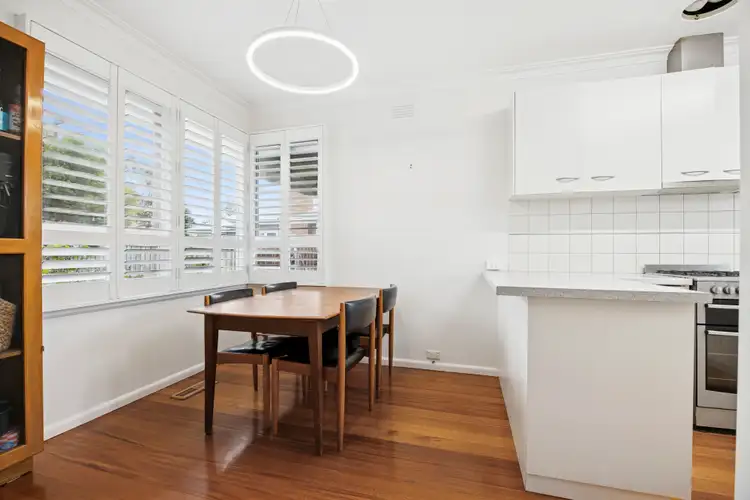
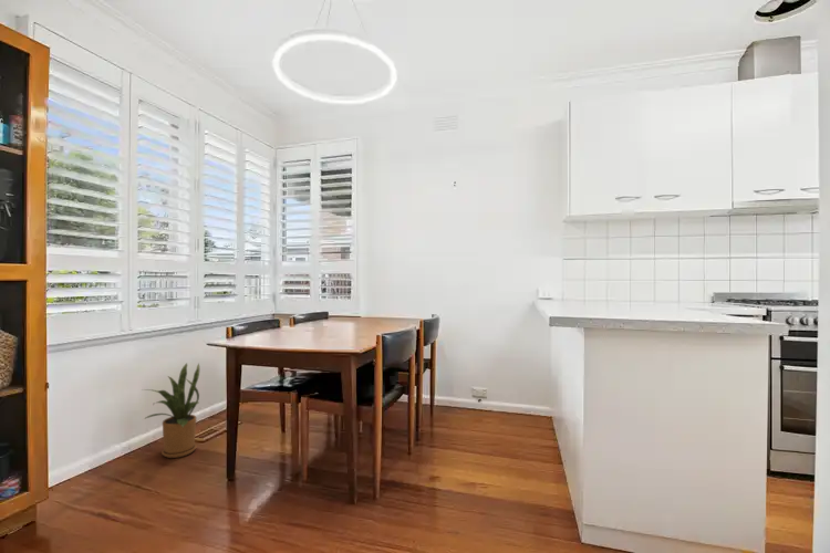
+ house plant (174, 410)
